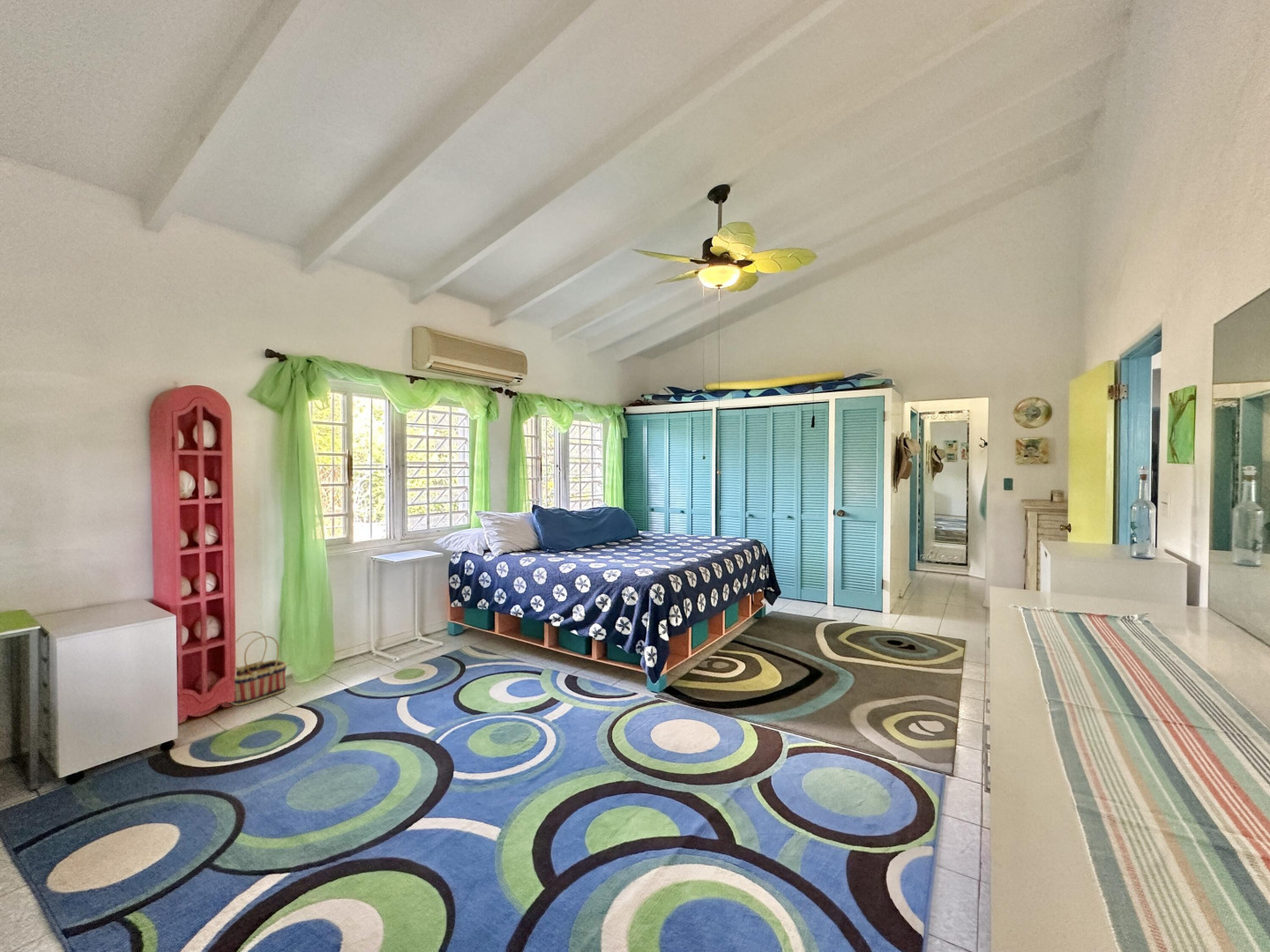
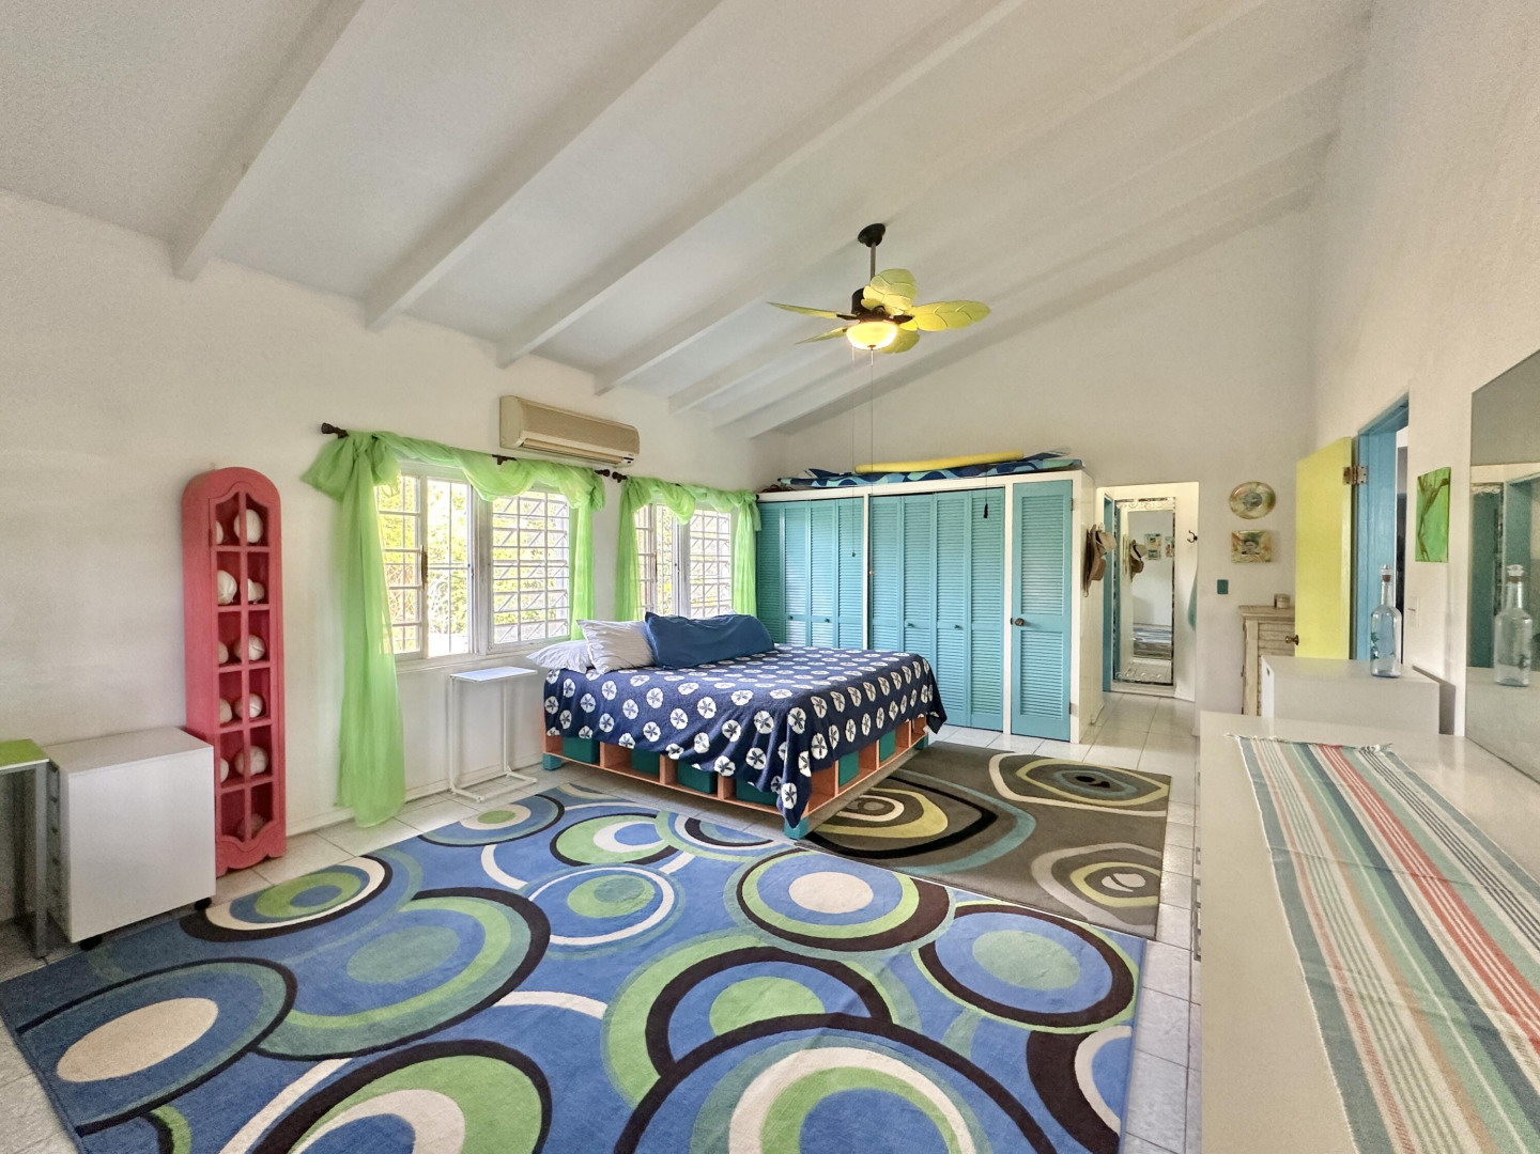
- basket (257, 665)
